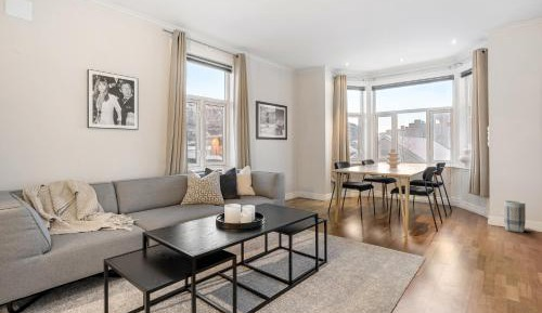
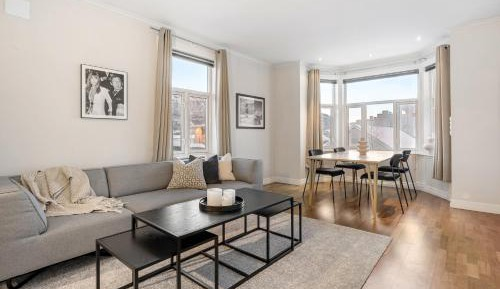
- basket (514, 216)
